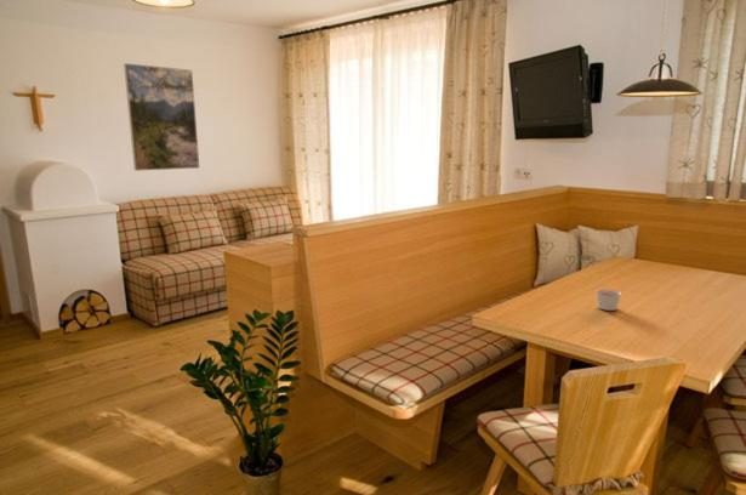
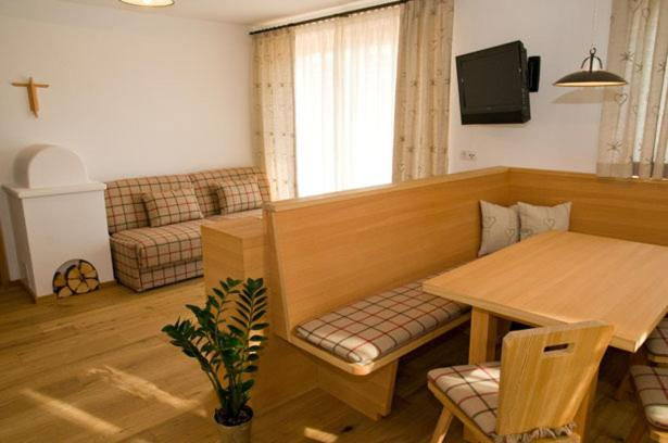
- candle (608, 300)
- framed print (164, 119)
